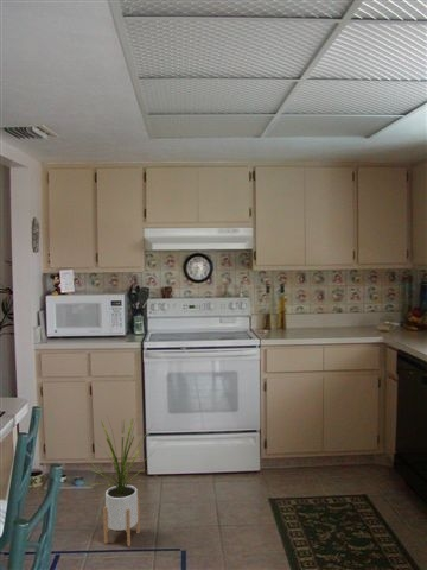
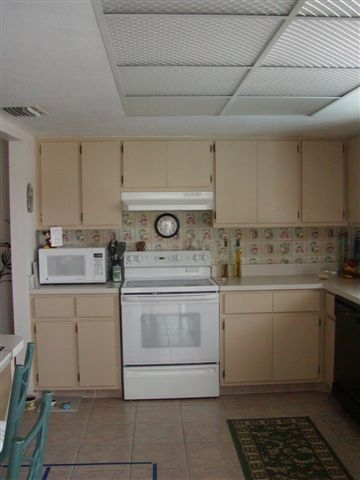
- house plant (119, 476)
